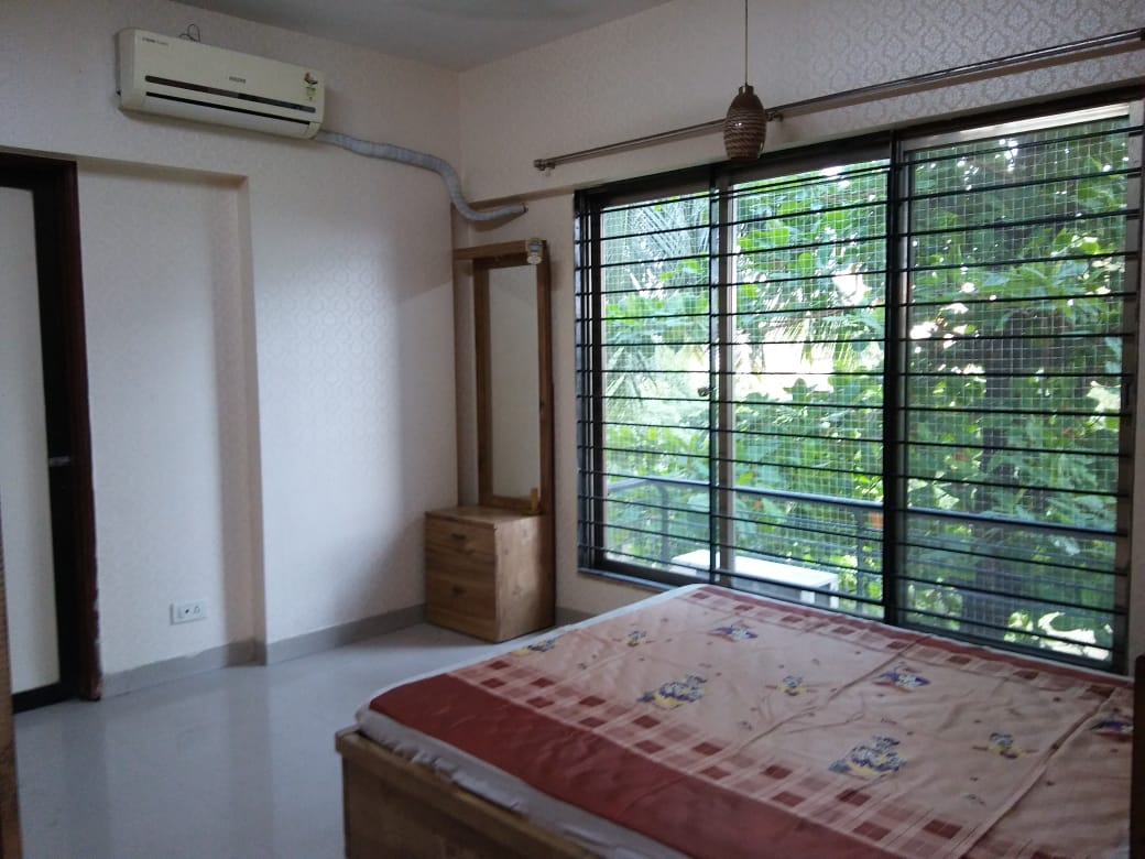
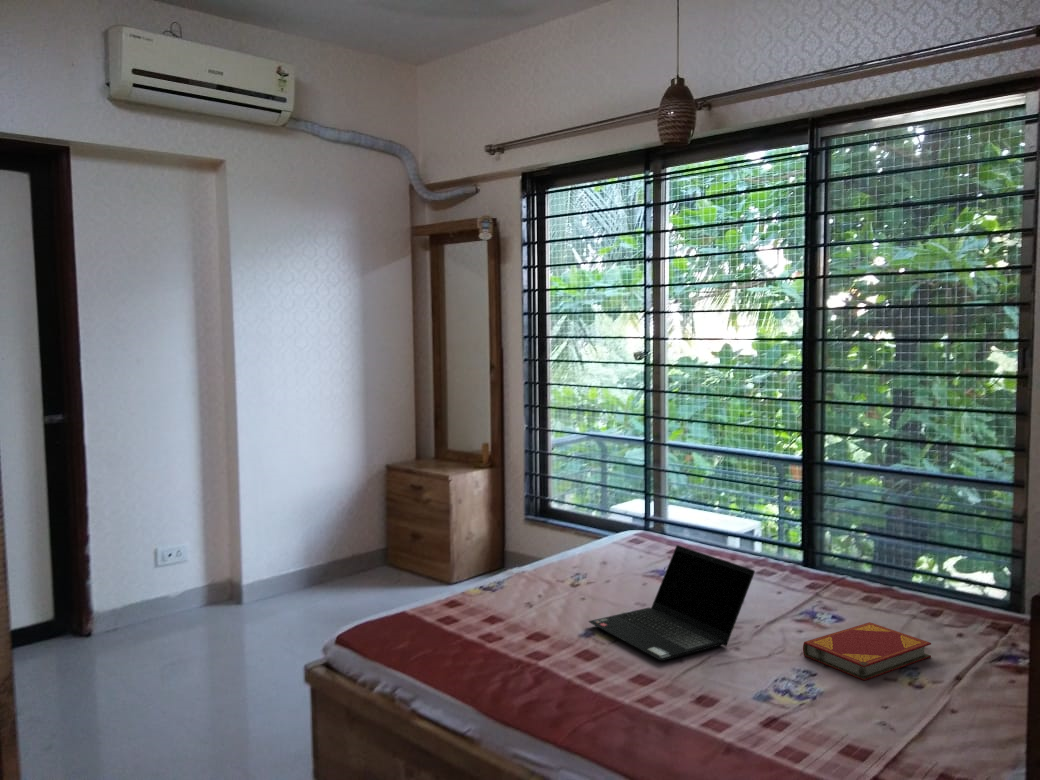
+ hardback book (866, 649)
+ laptop computer (669, 599)
